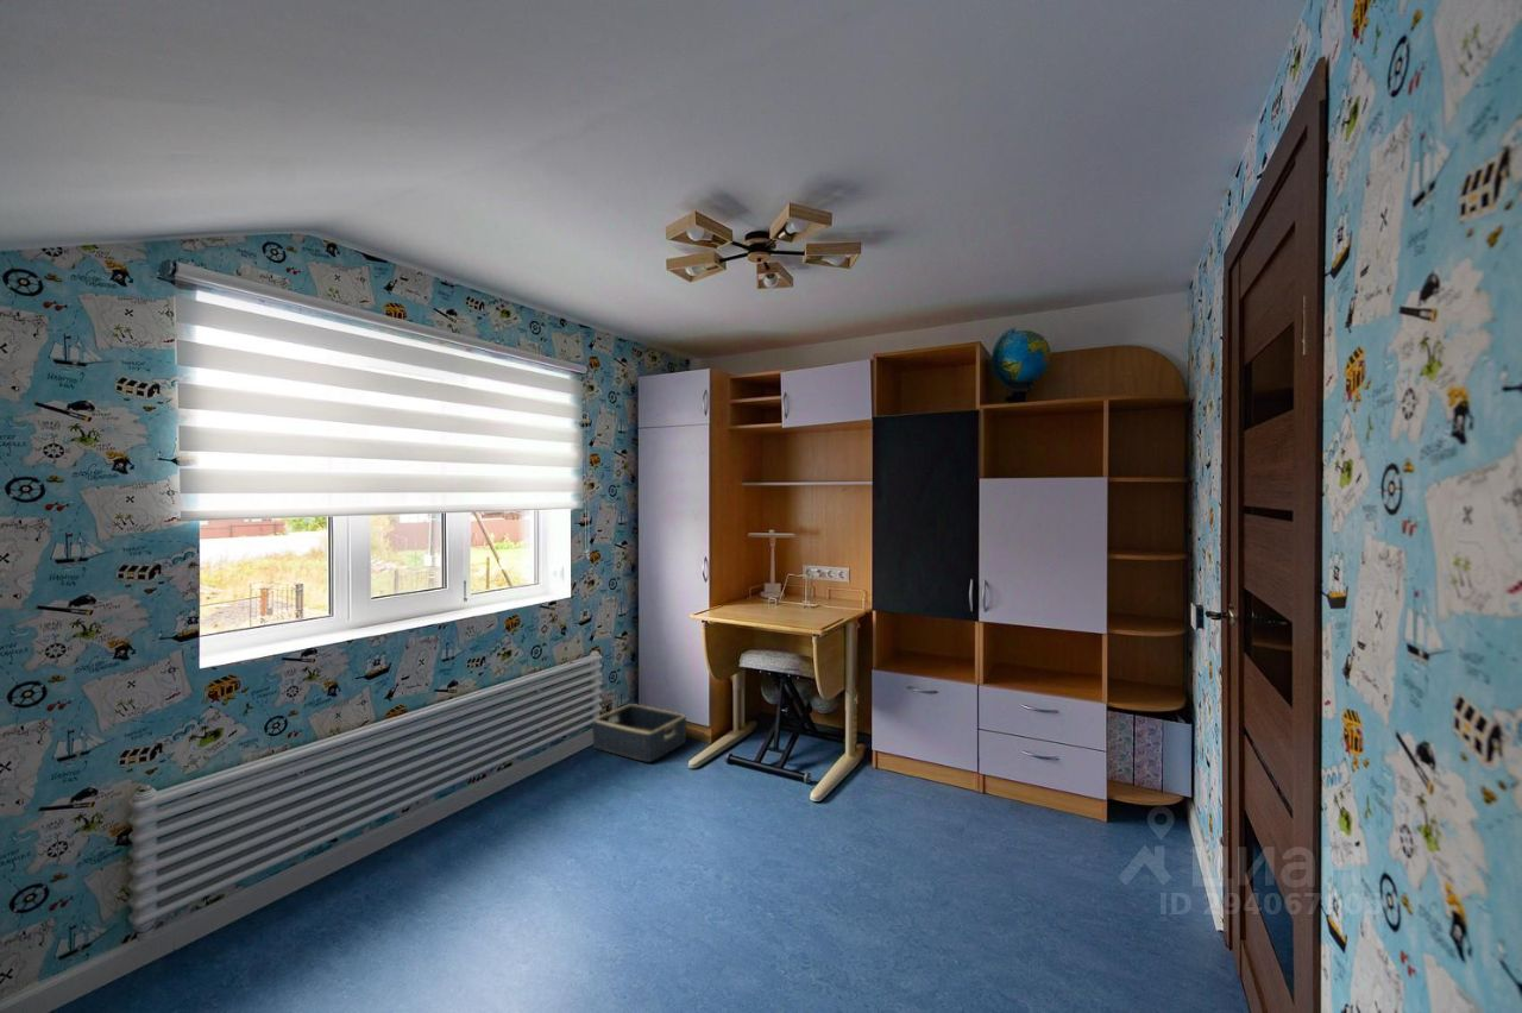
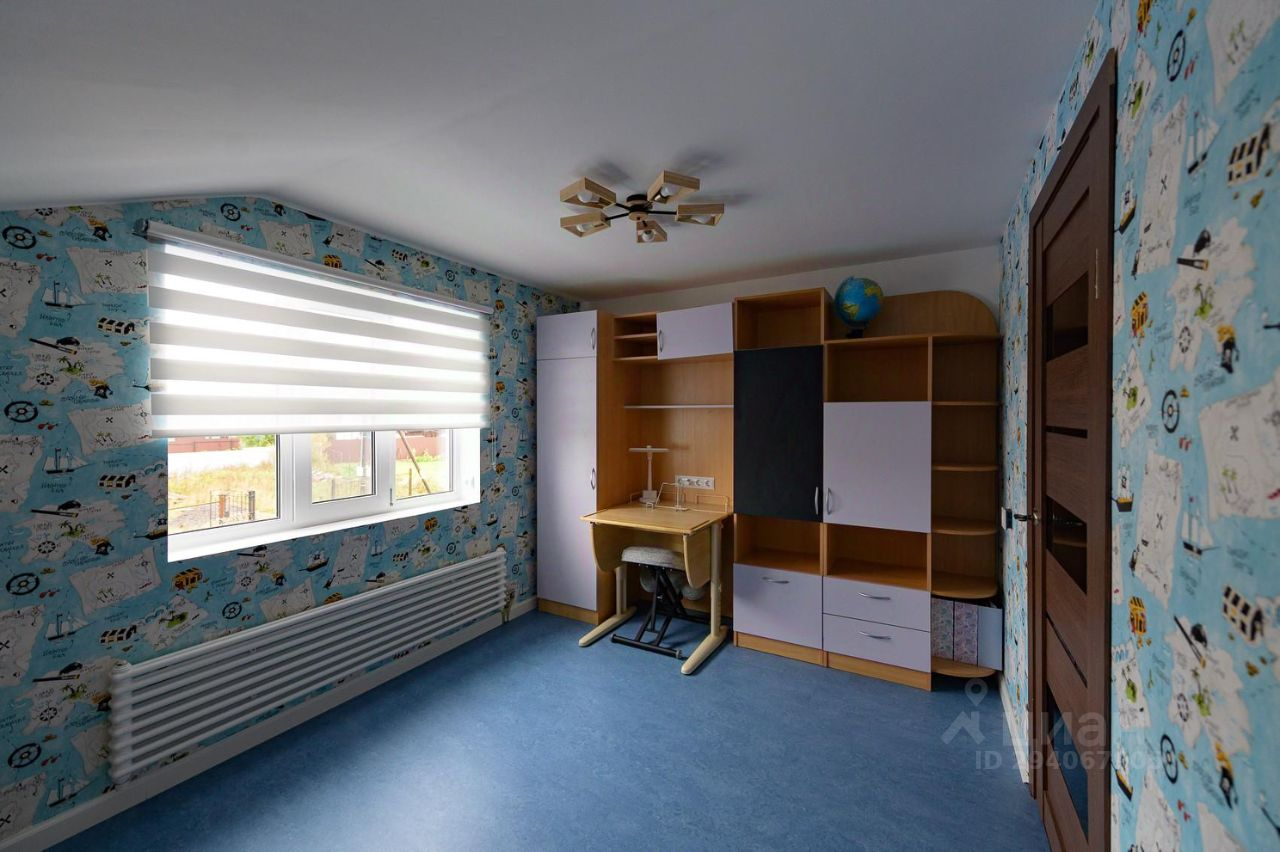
- basket (640, 731)
